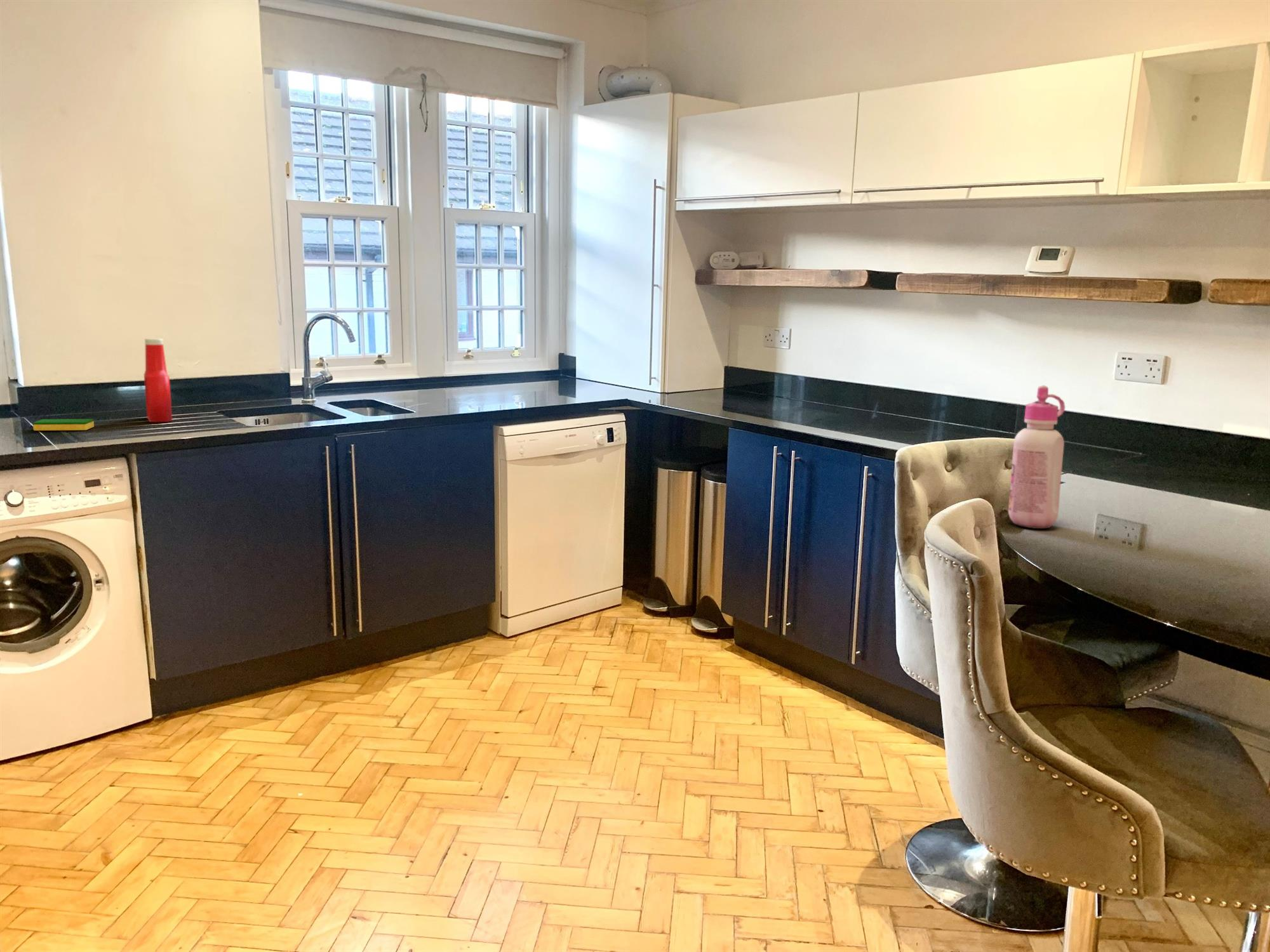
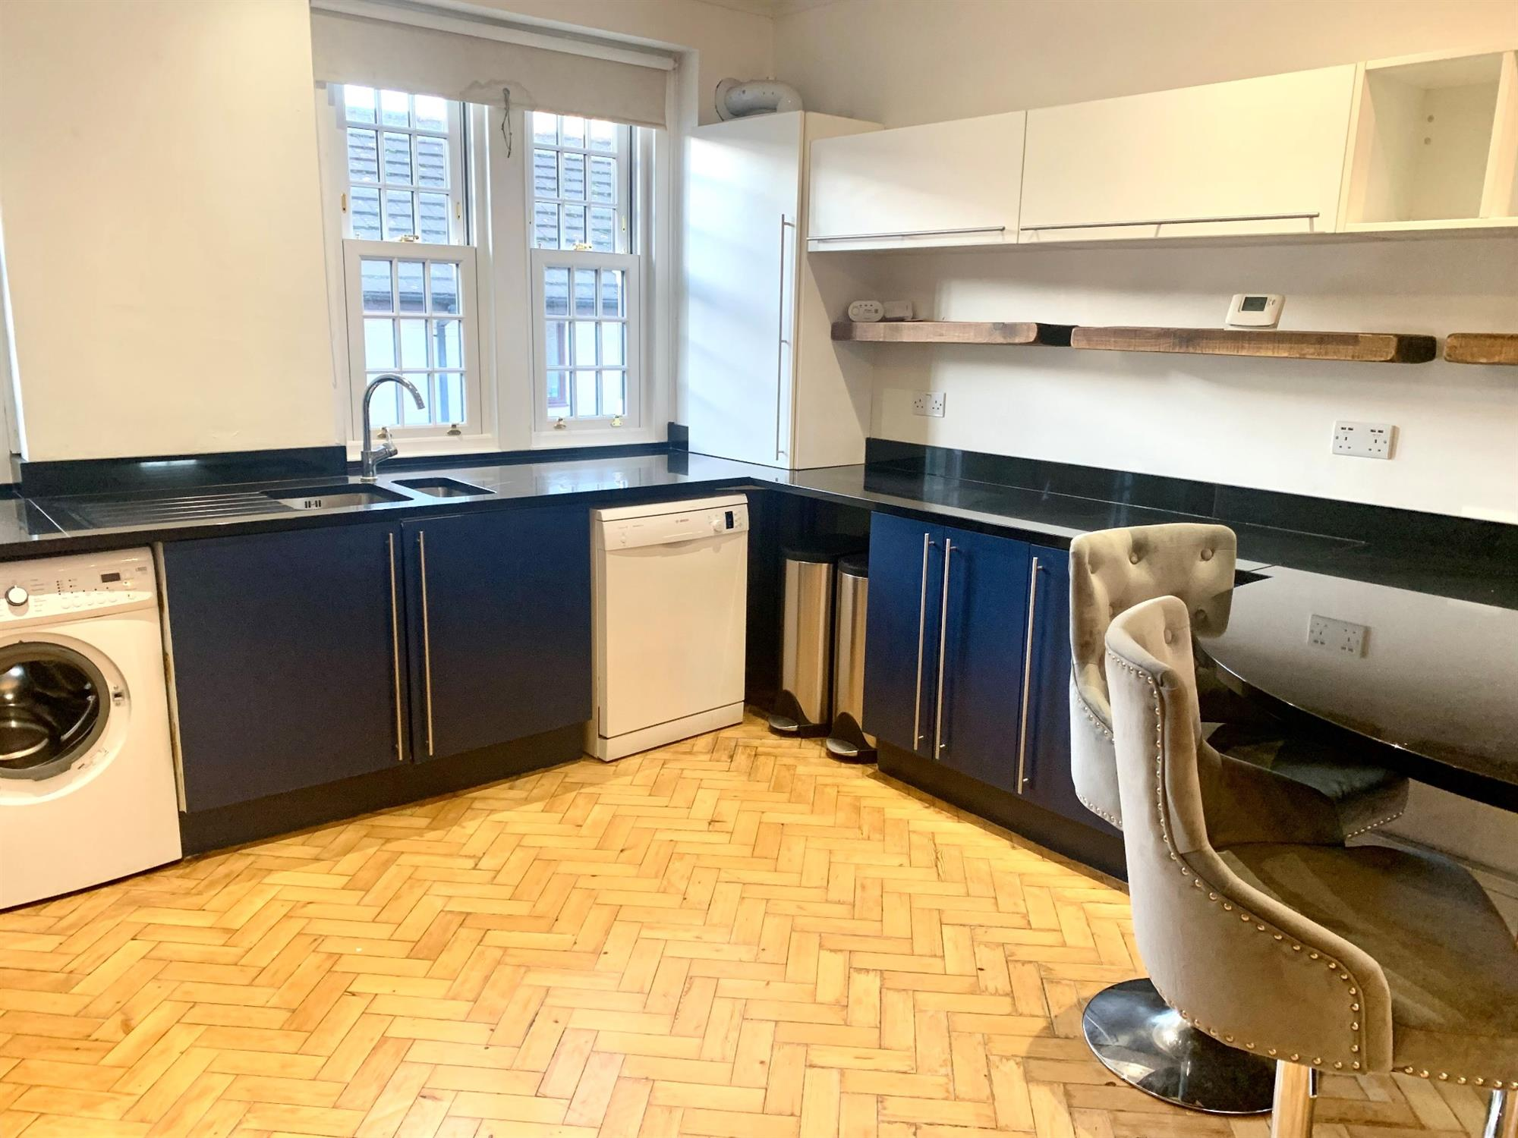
- glue bottle (1039, 456)
- soap bottle (156, 379)
- dish sponge (64, 425)
